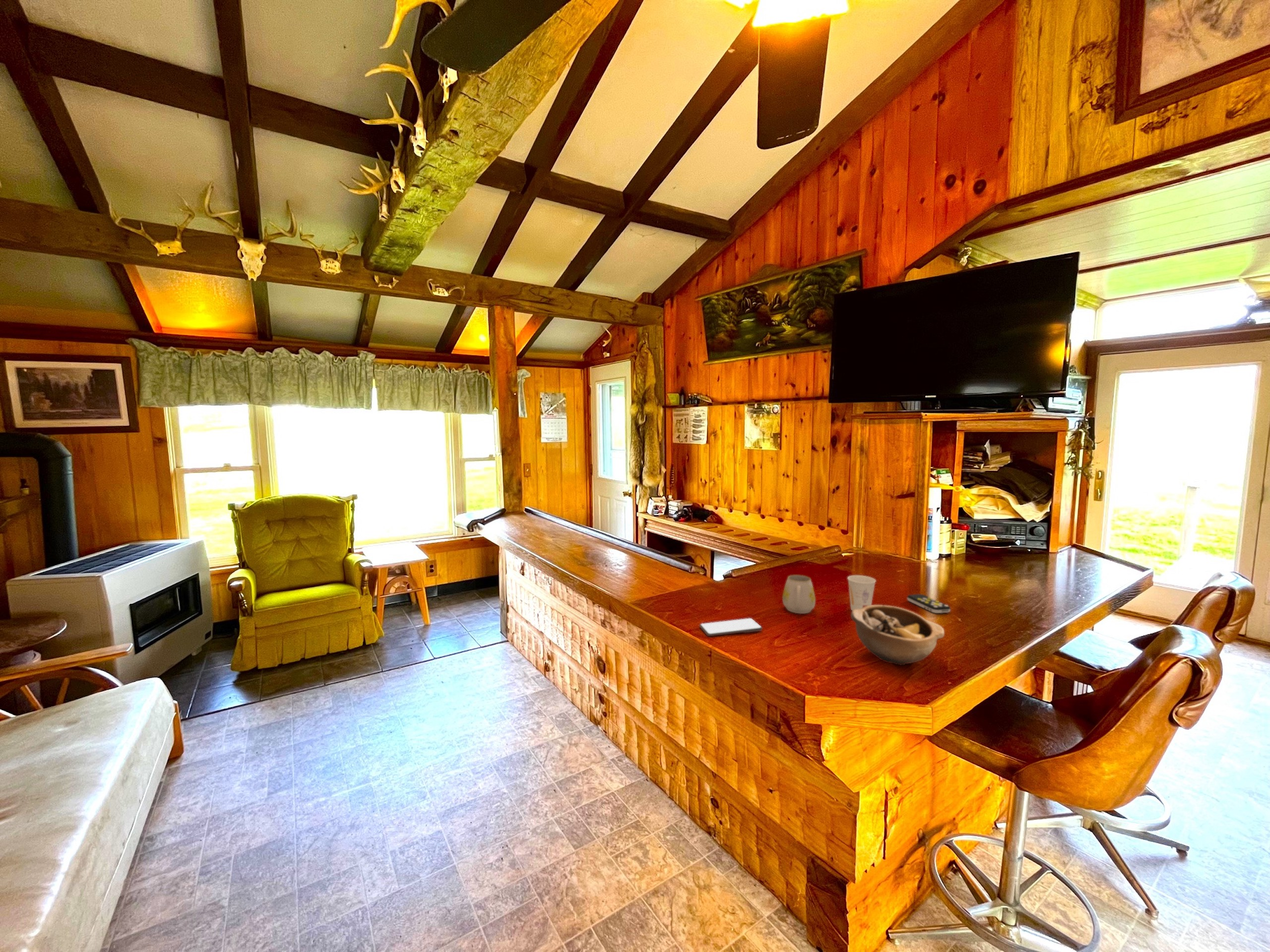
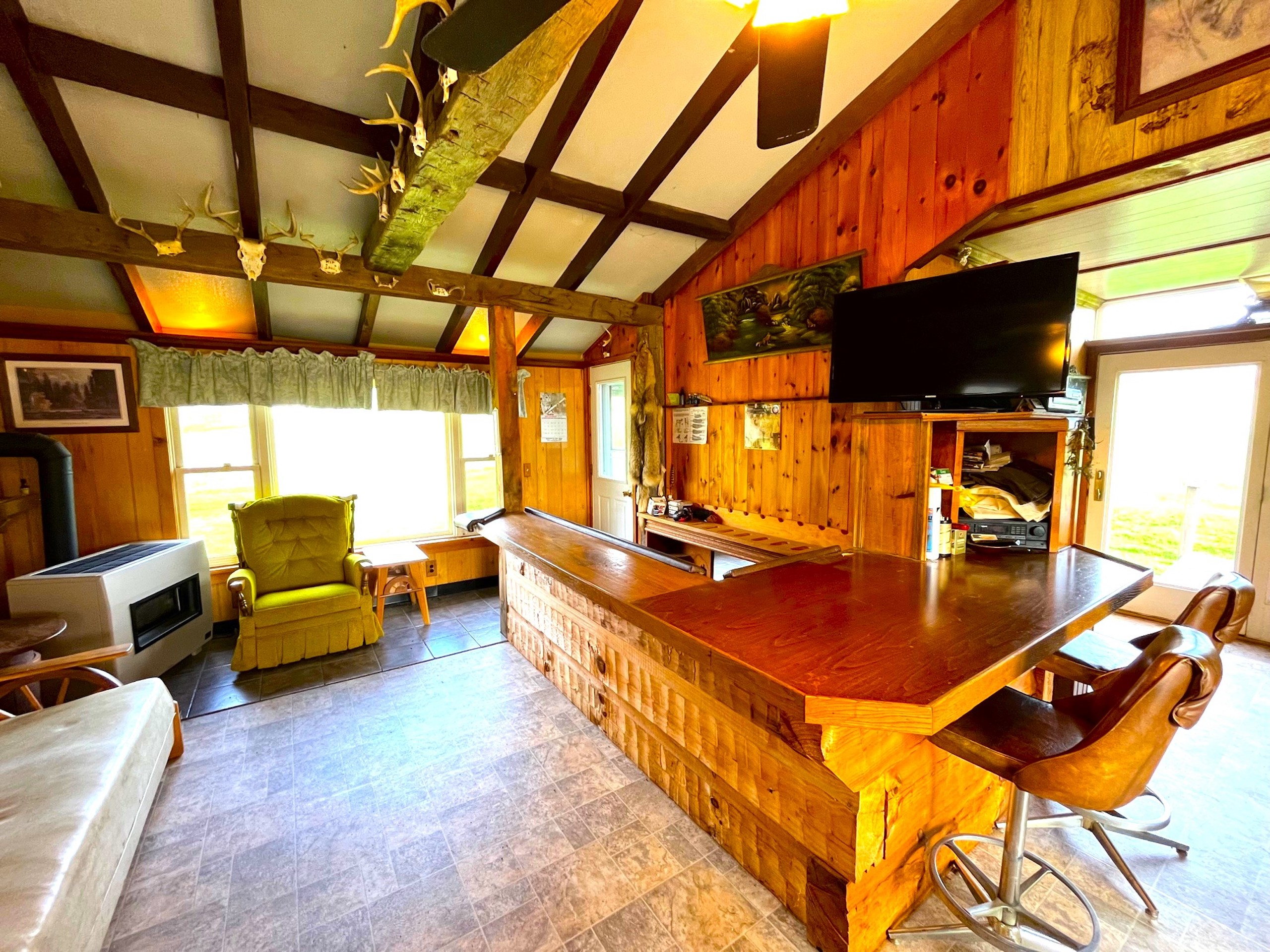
- mug (799, 595)
- cup (861, 595)
- remote control (928, 603)
- bowl (895, 634)
- smartphone (730, 627)
